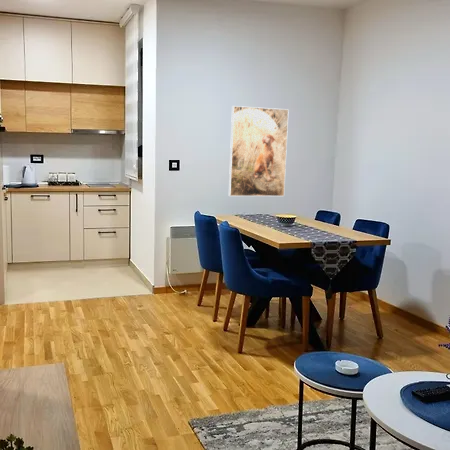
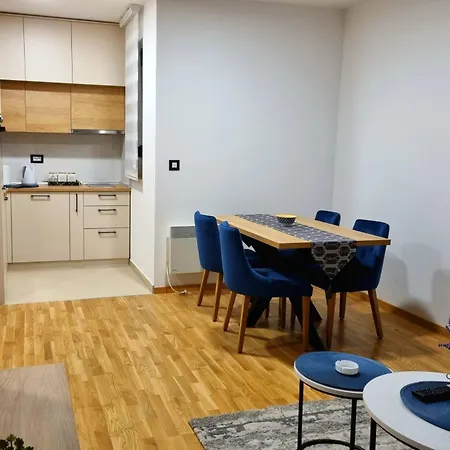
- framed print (258, 152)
